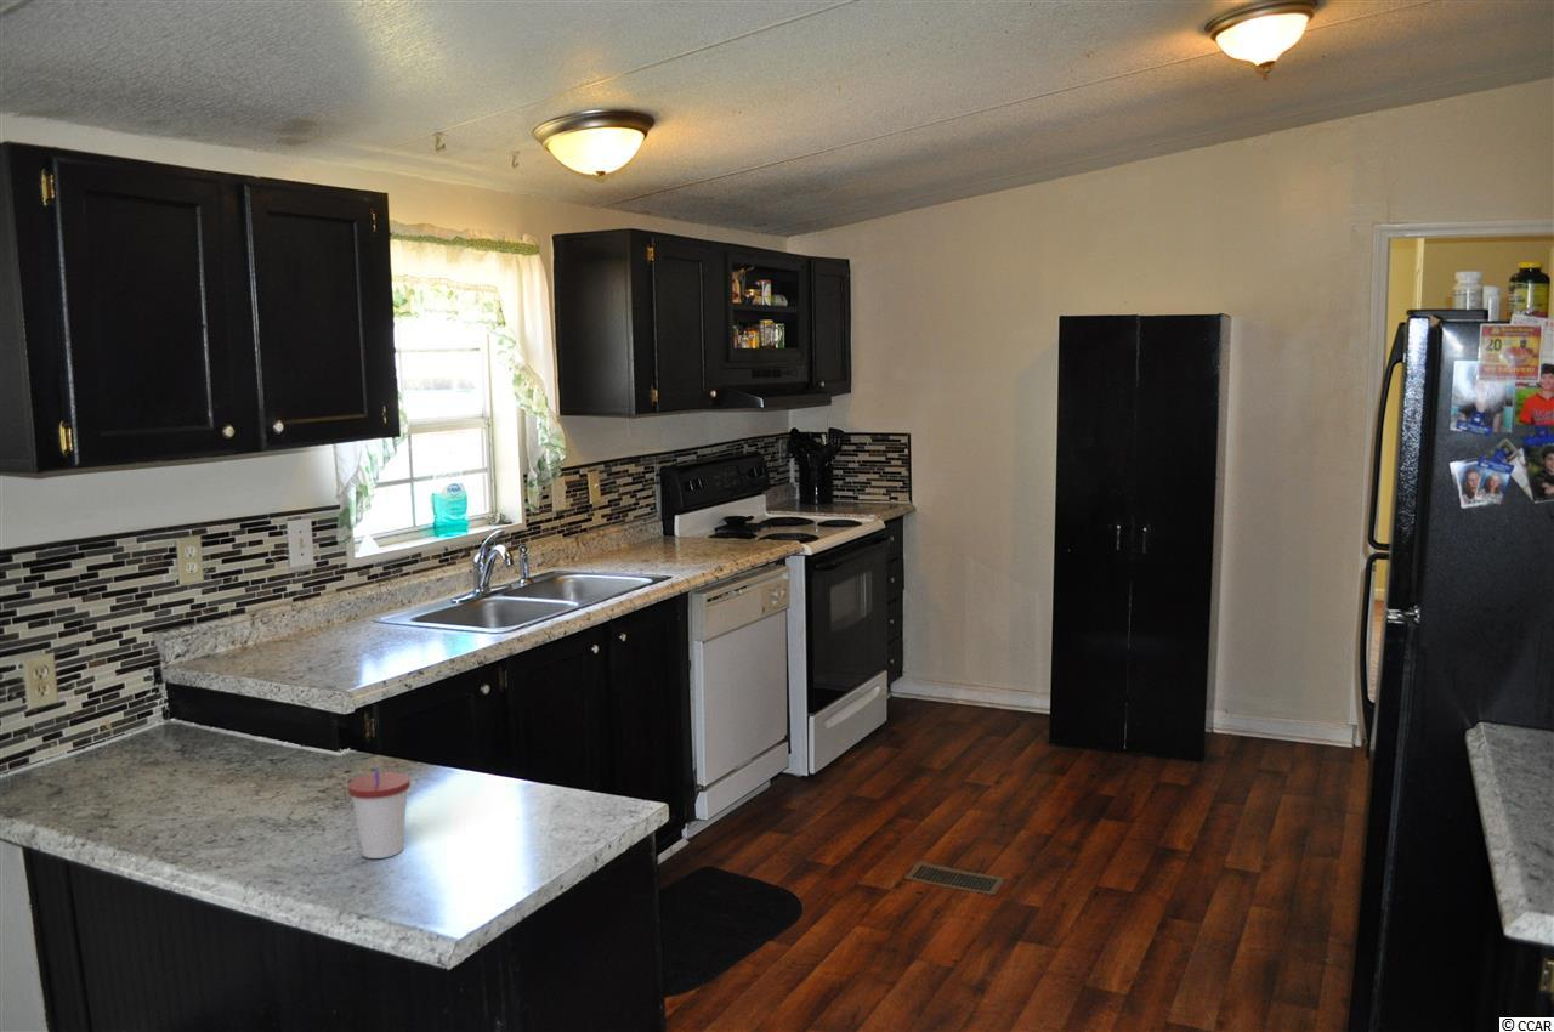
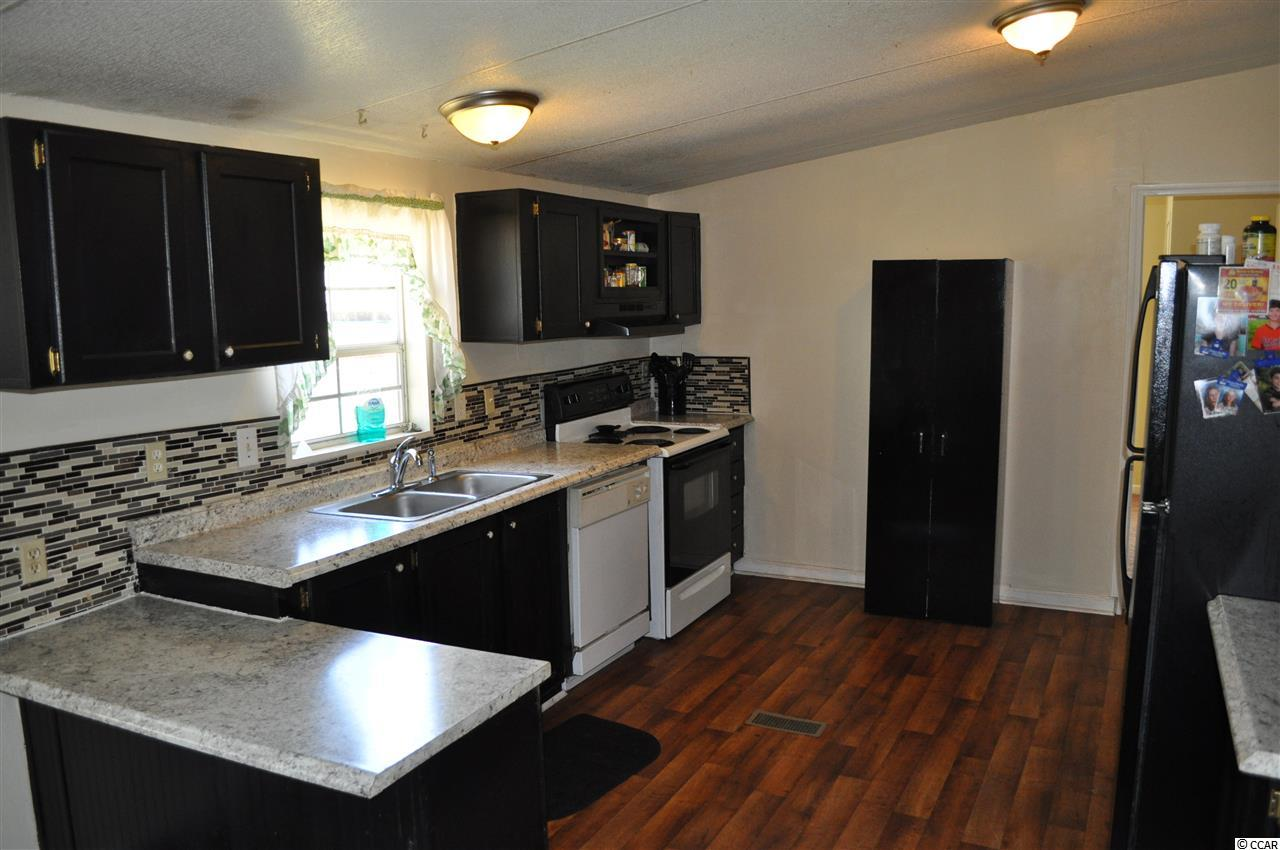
- cup (380, 807)
